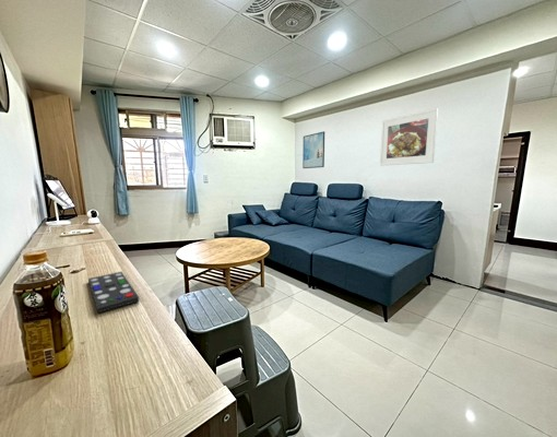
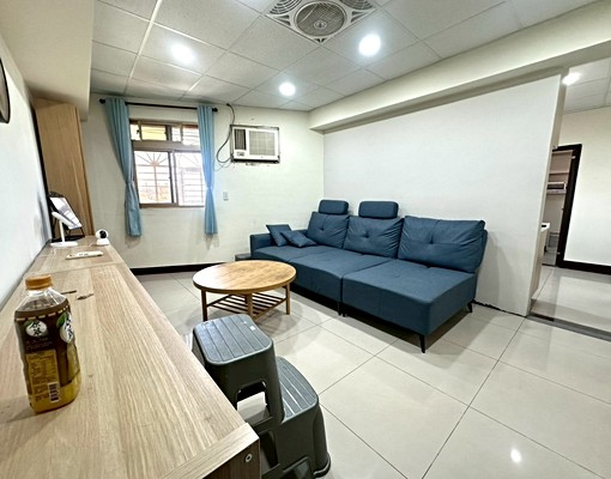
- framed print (312, 151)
- remote control (111, 287)
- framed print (405, 140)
